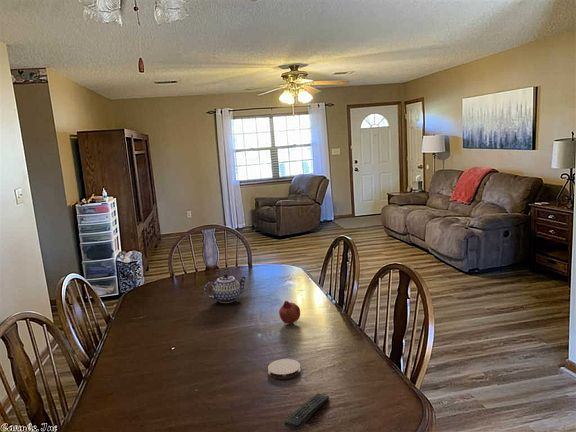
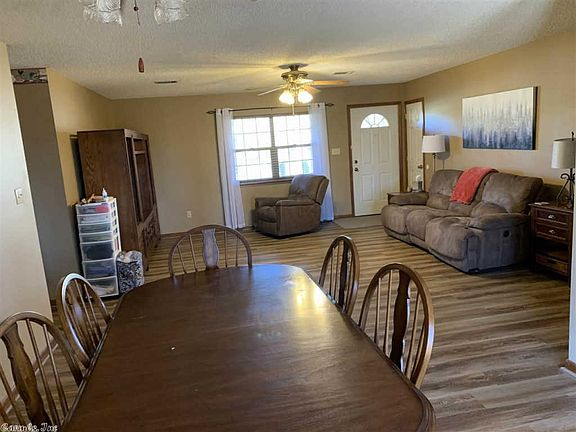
- remote control (309, 408)
- teapot (226, 287)
- coaster (284, 368)
- fruit (289, 311)
